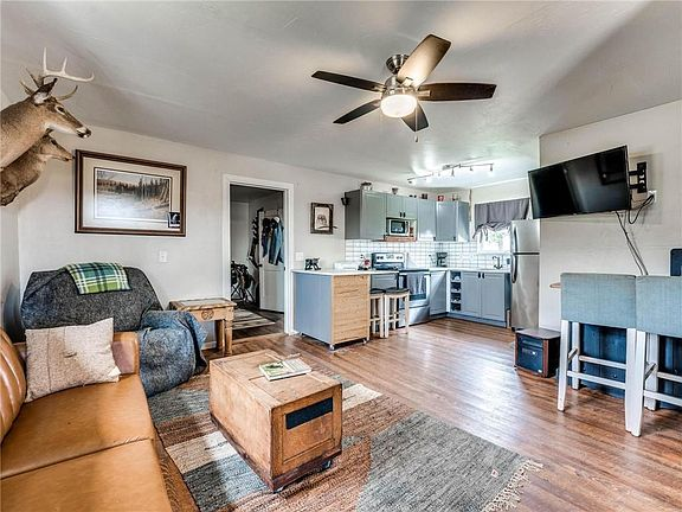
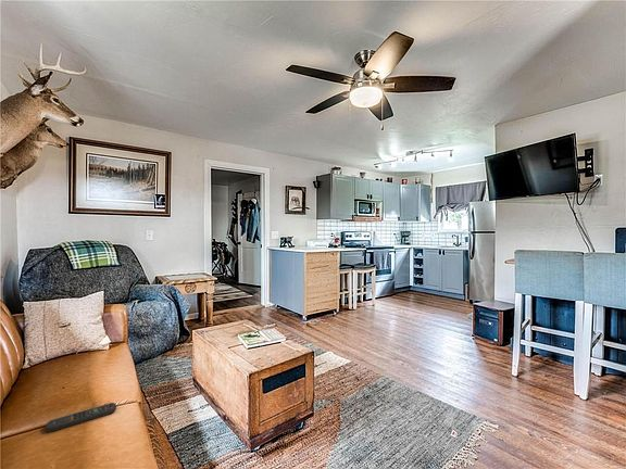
+ remote control (83, 416)
